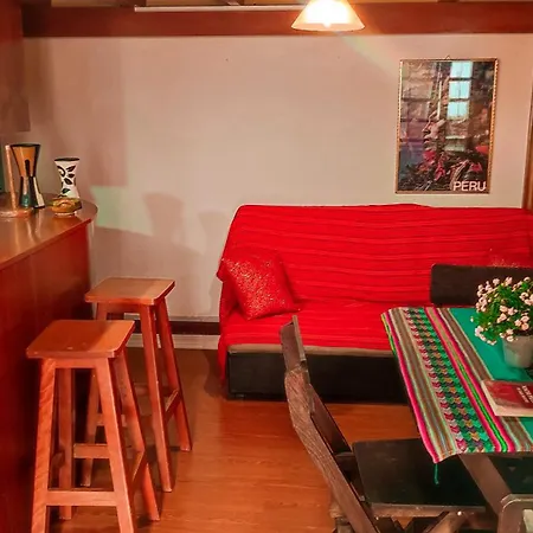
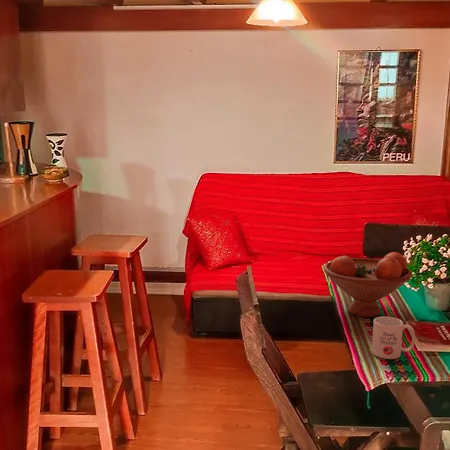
+ mug (393, 337)
+ fruit bowl (366, 282)
